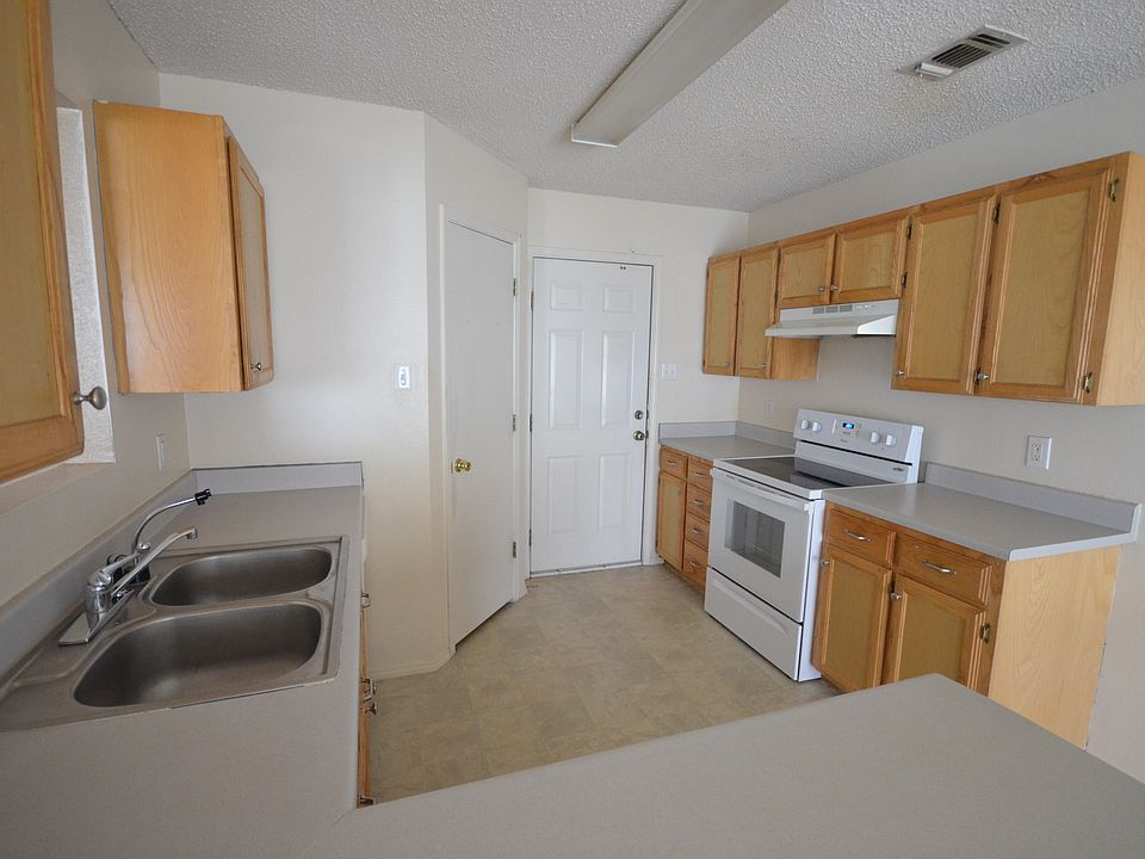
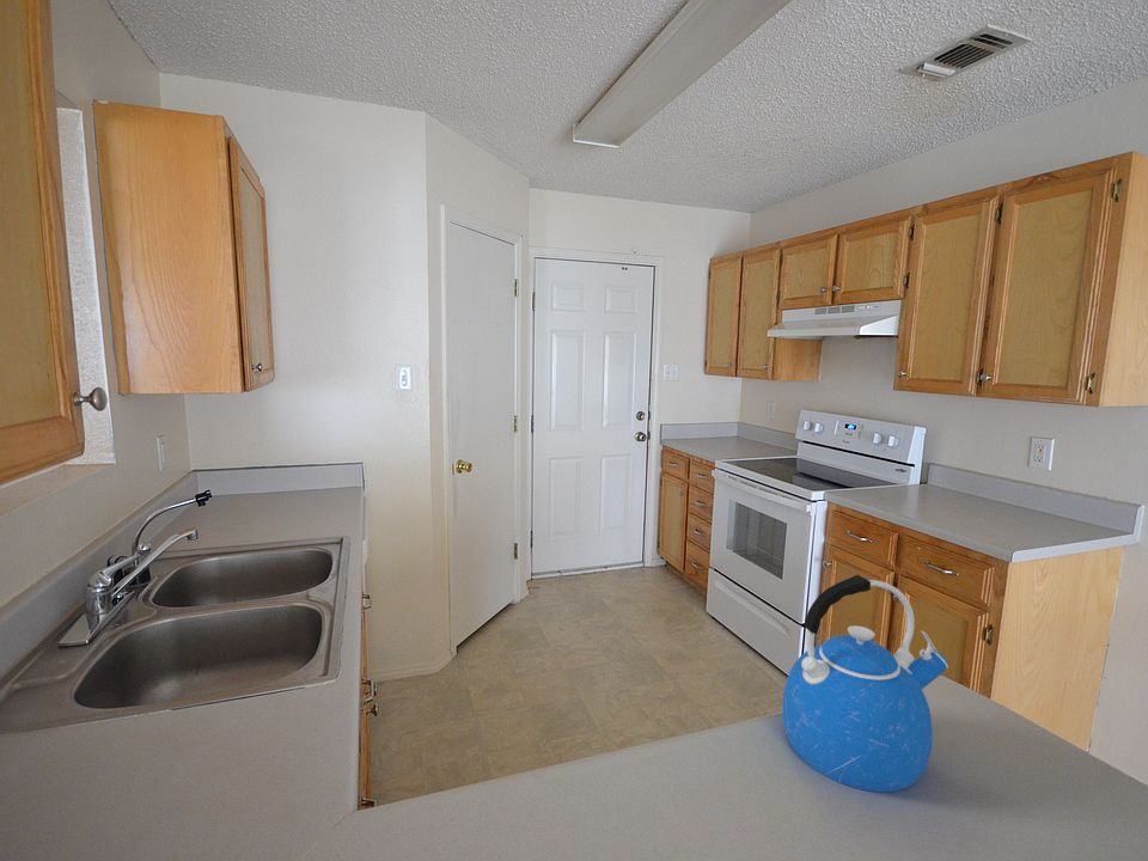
+ kettle (872, 662)
